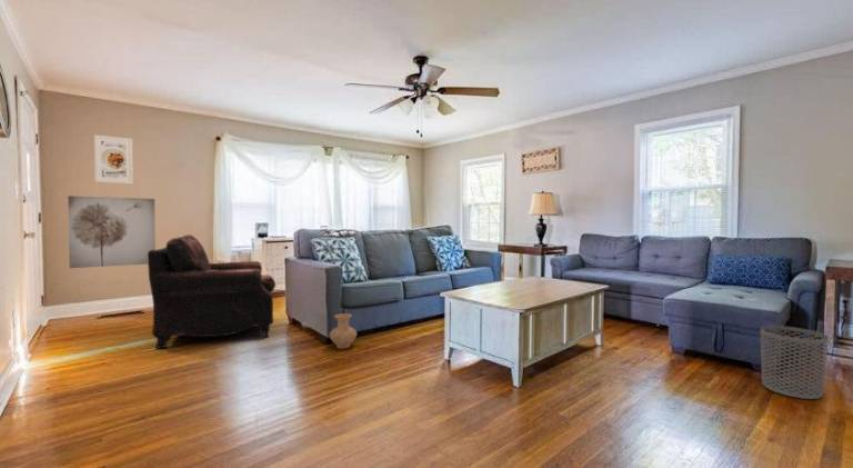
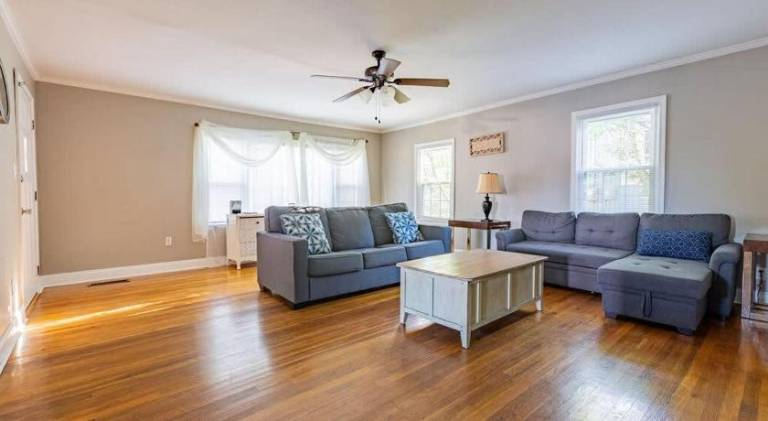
- vase (343, 330)
- leather (220, 283)
- wall art (113, 231)
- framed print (113, 160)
- waste bin (792, 360)
